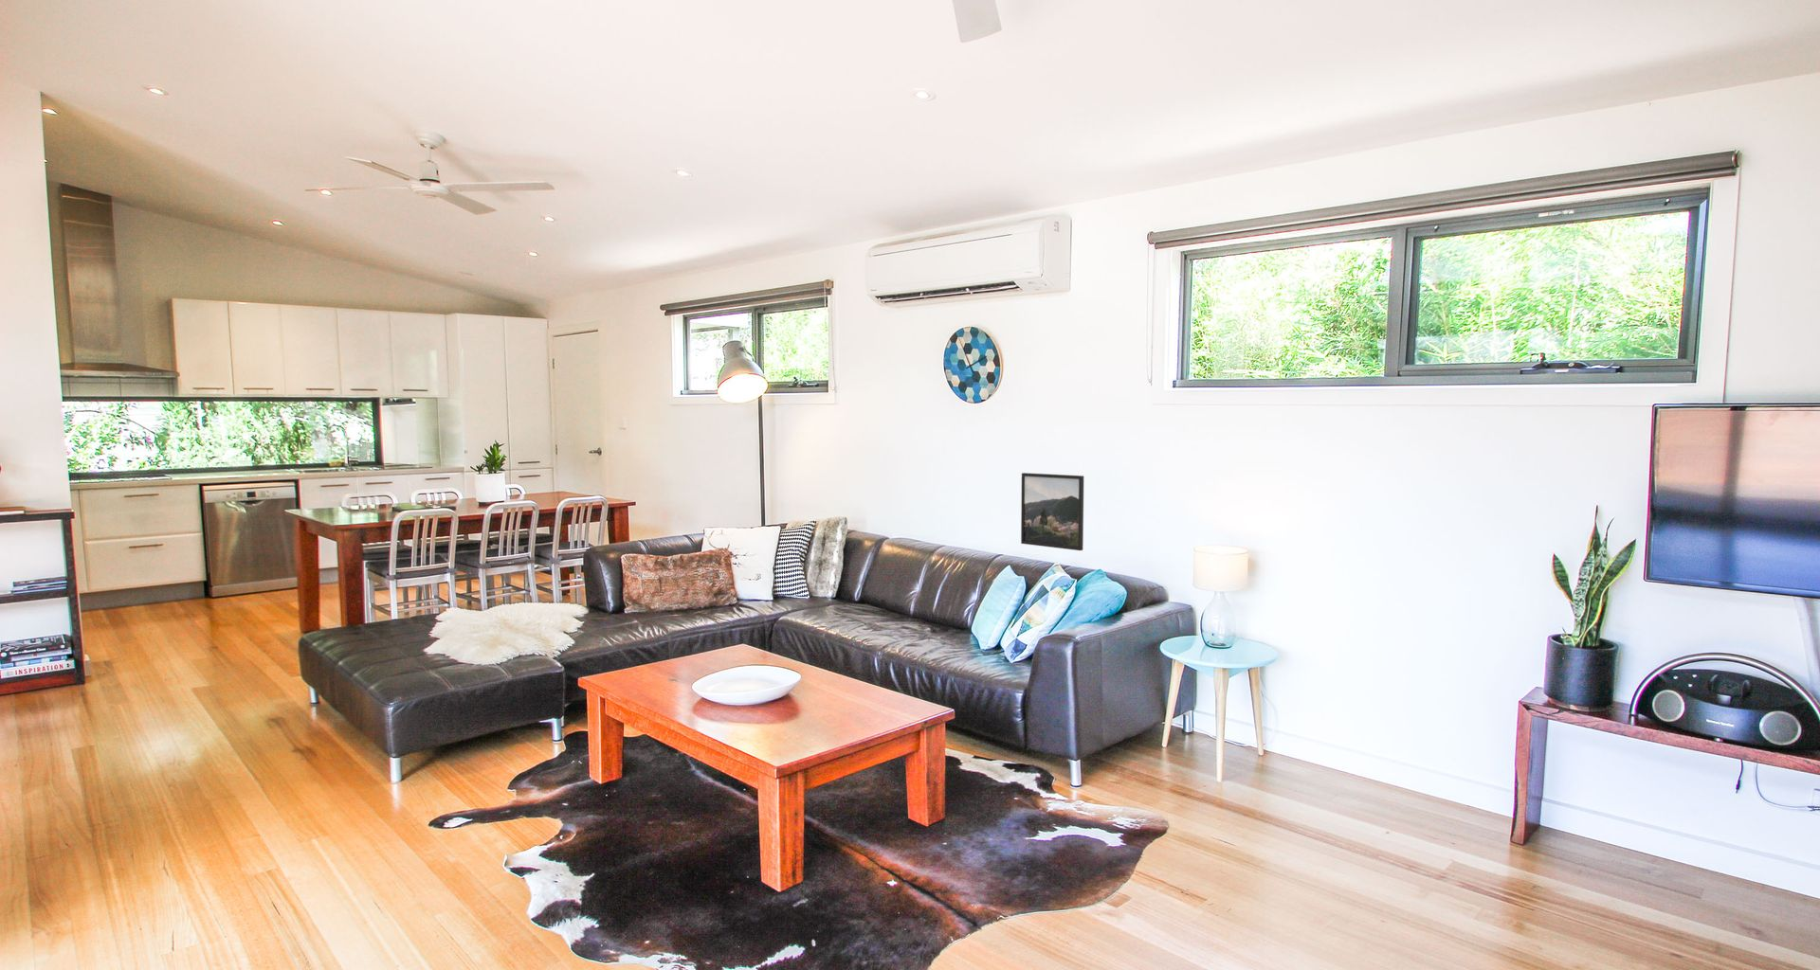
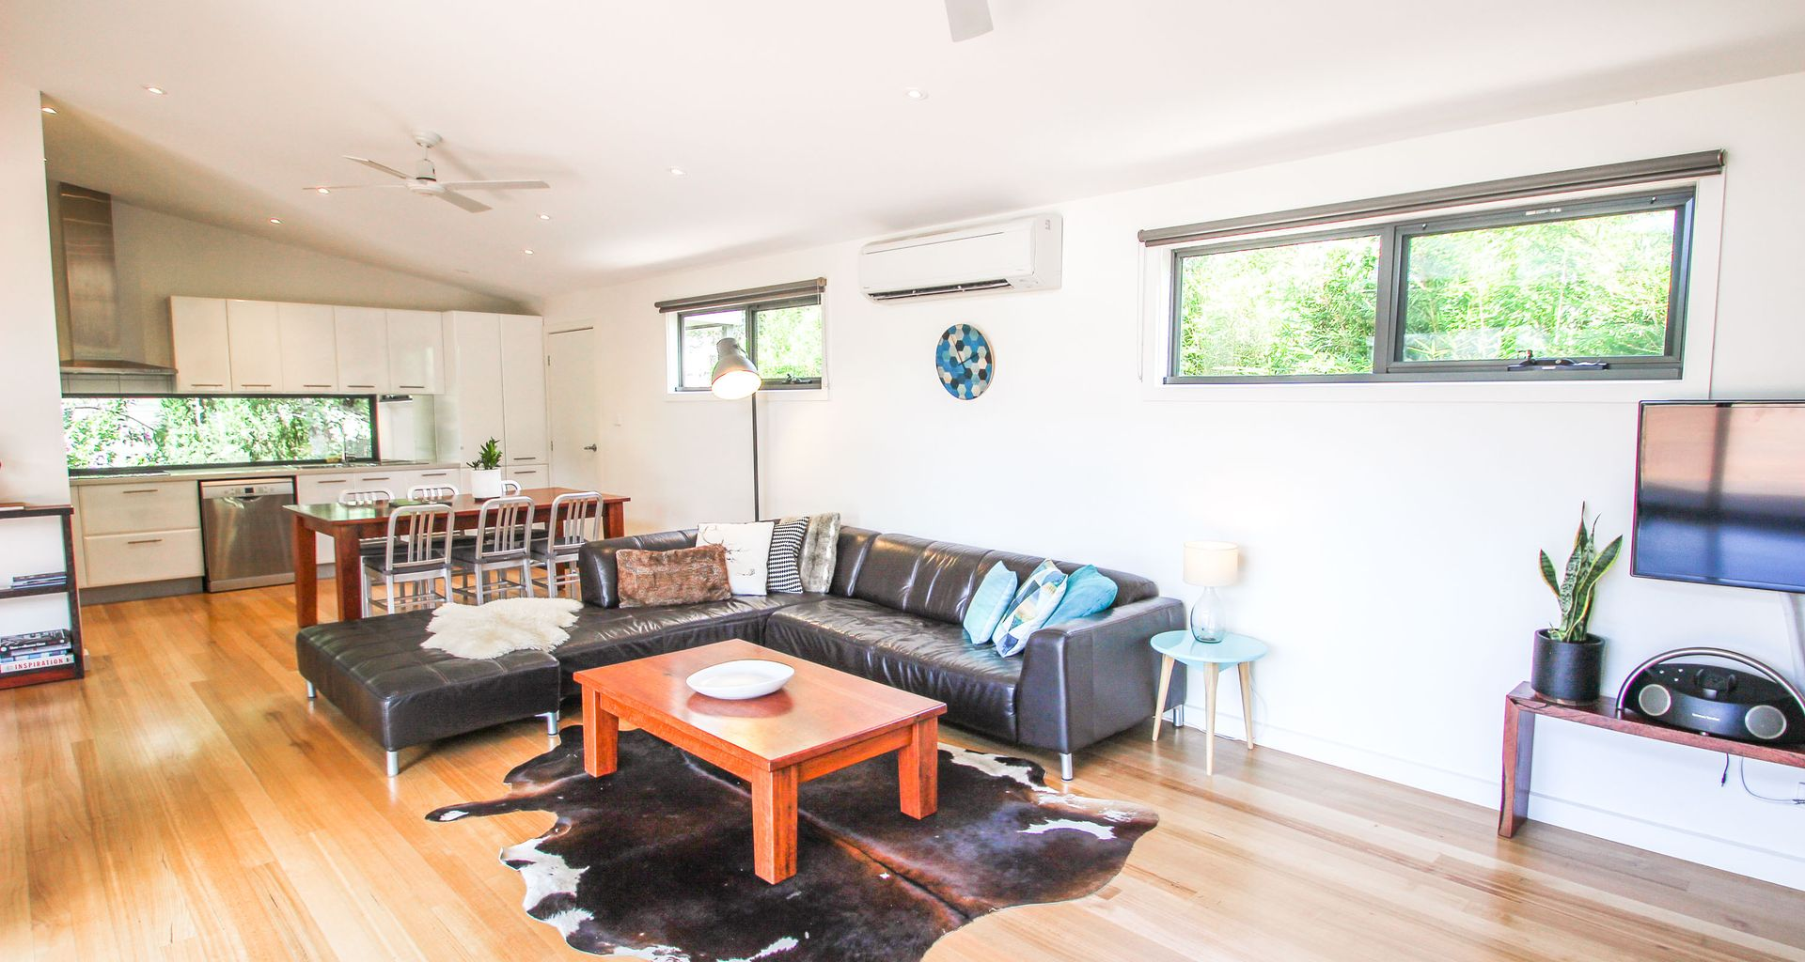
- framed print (1051, 510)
